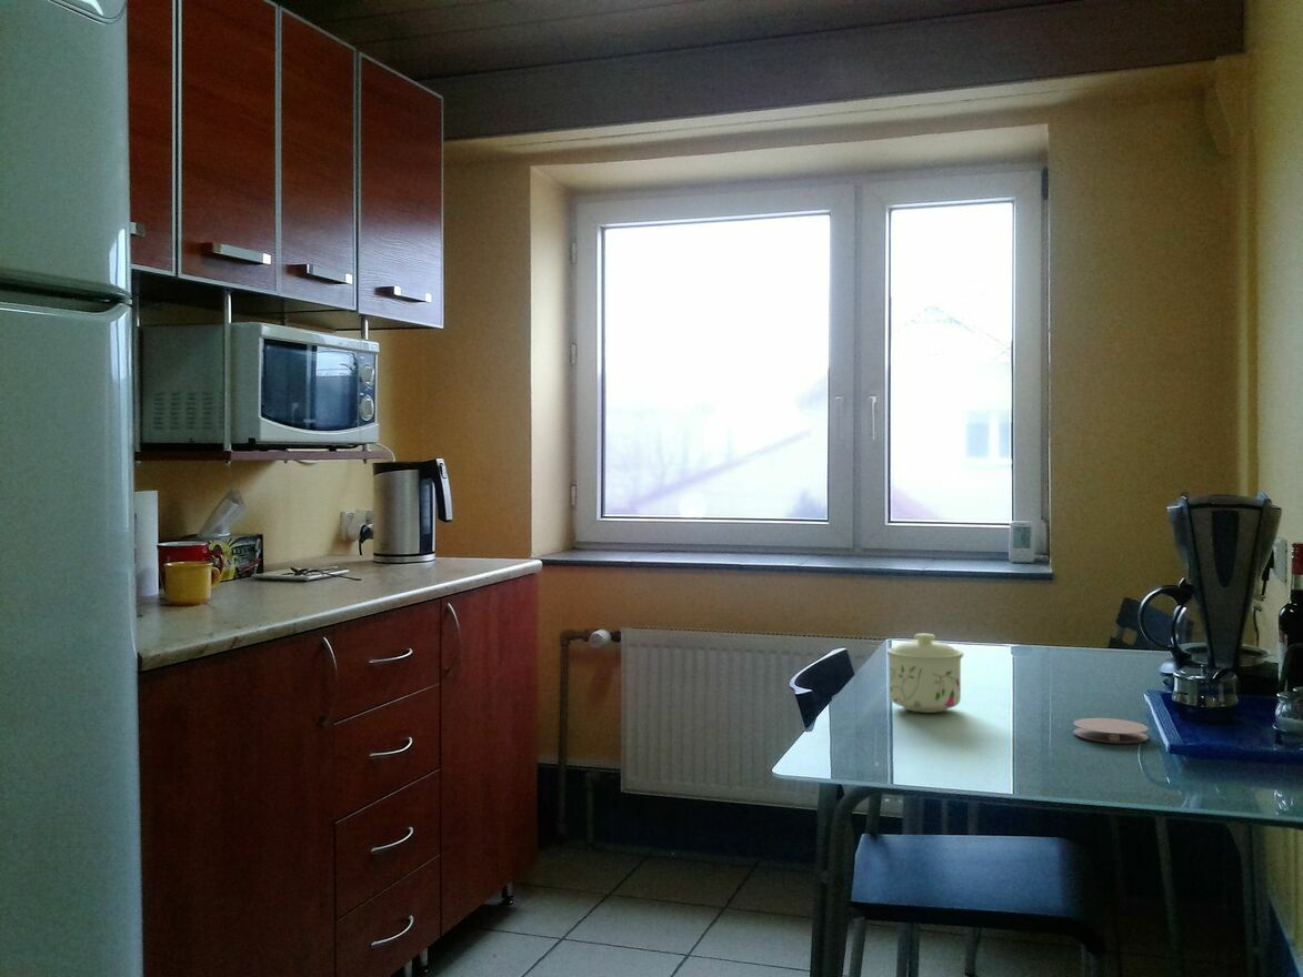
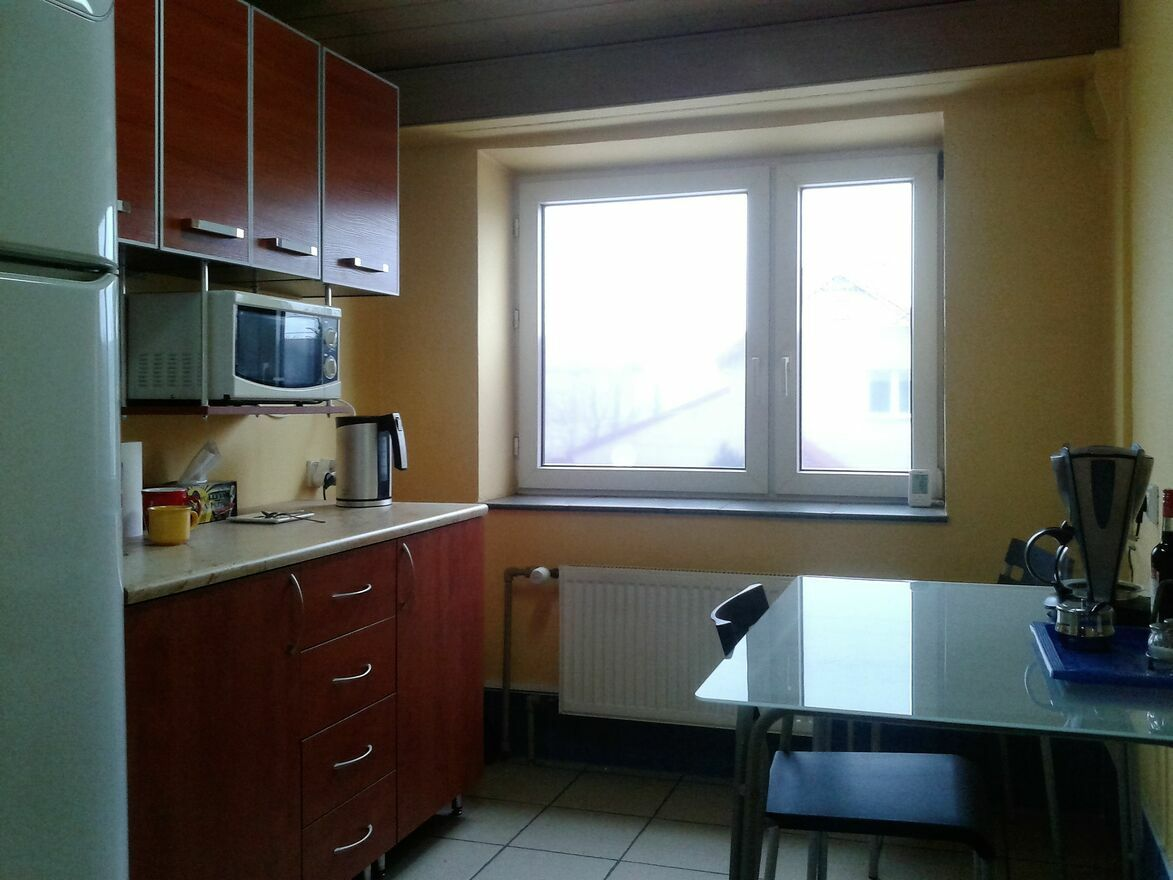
- sugar bowl (924, 671)
- coaster (1110, 729)
